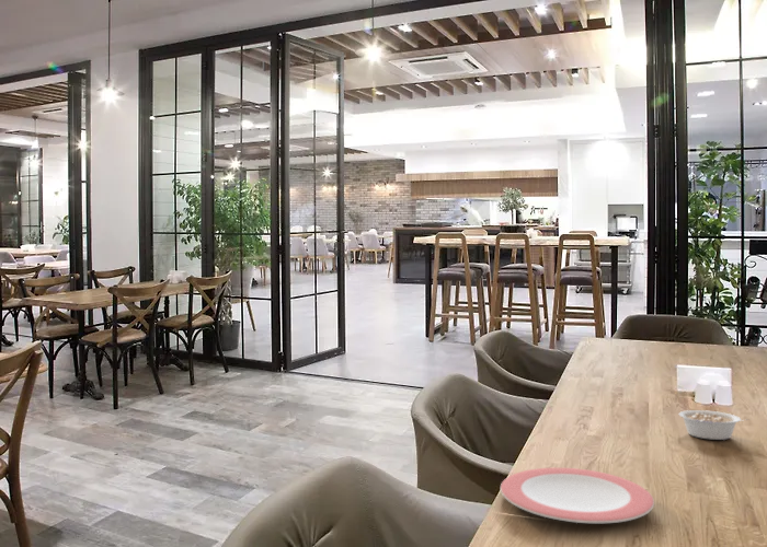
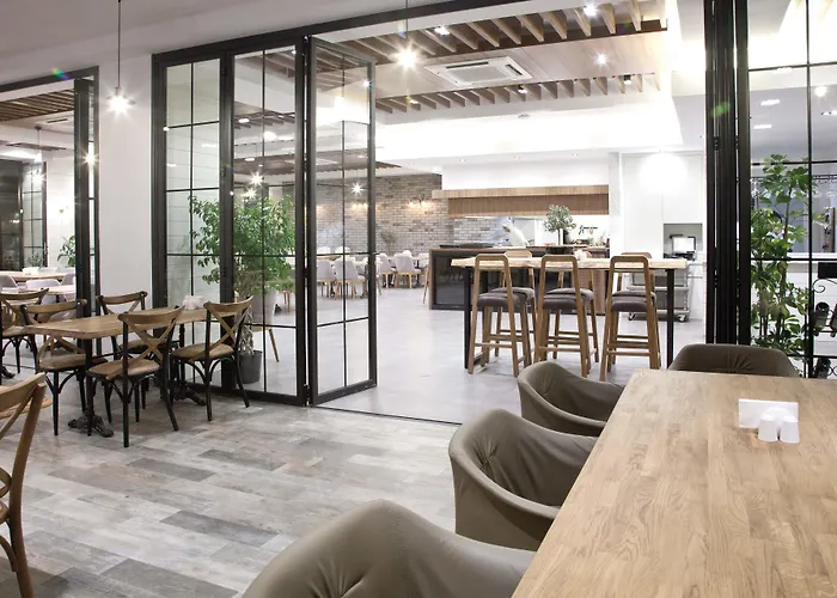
- plate (574, 496)
- legume (711, 423)
